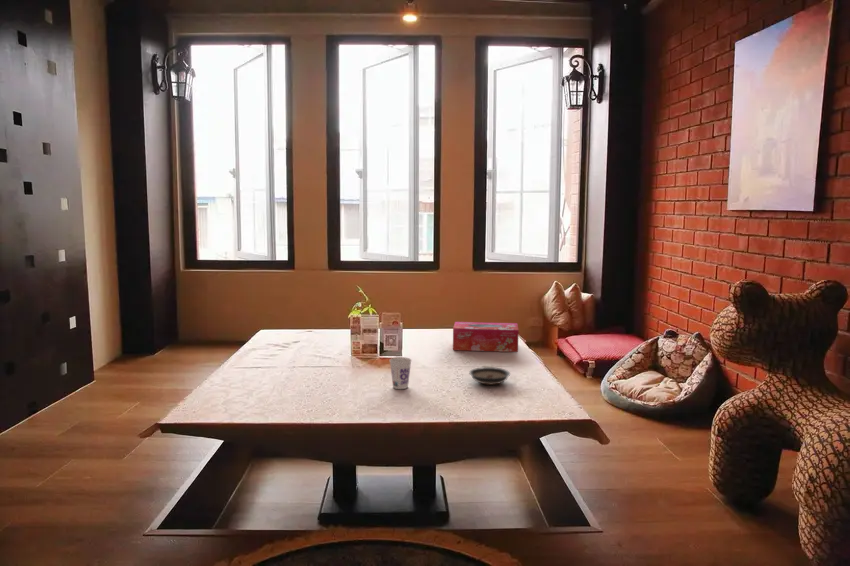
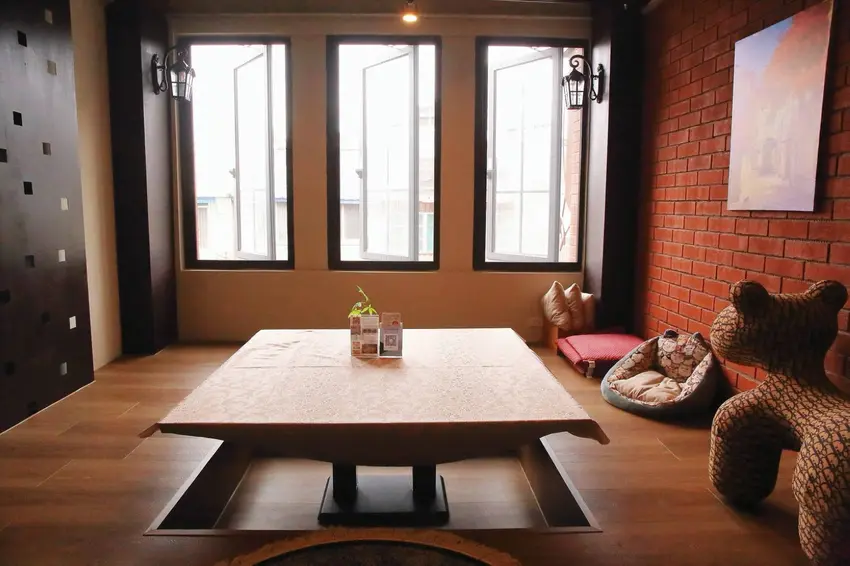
- cup (400, 373)
- saucer (489, 377)
- tissue box (485, 336)
